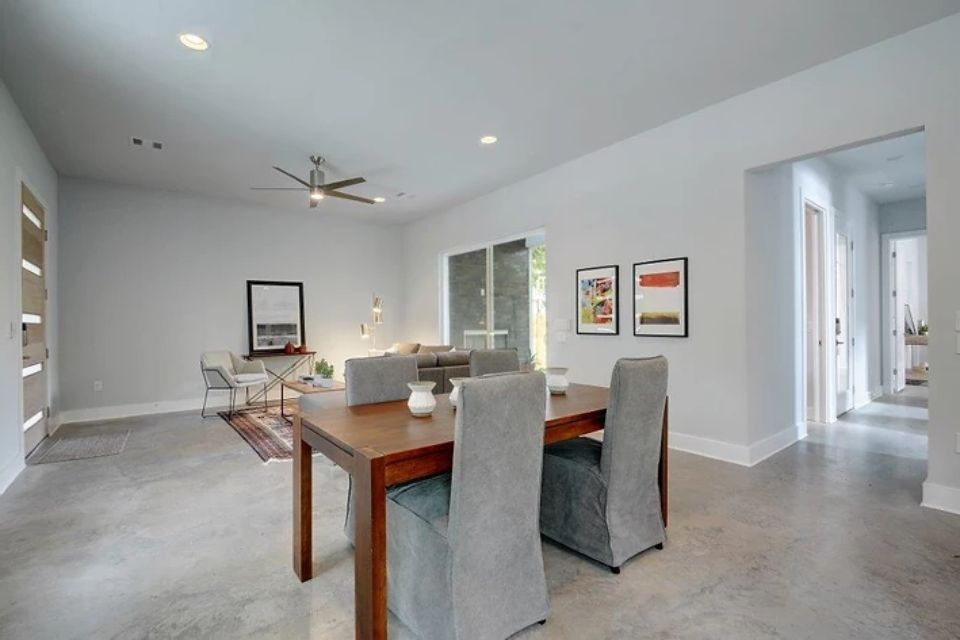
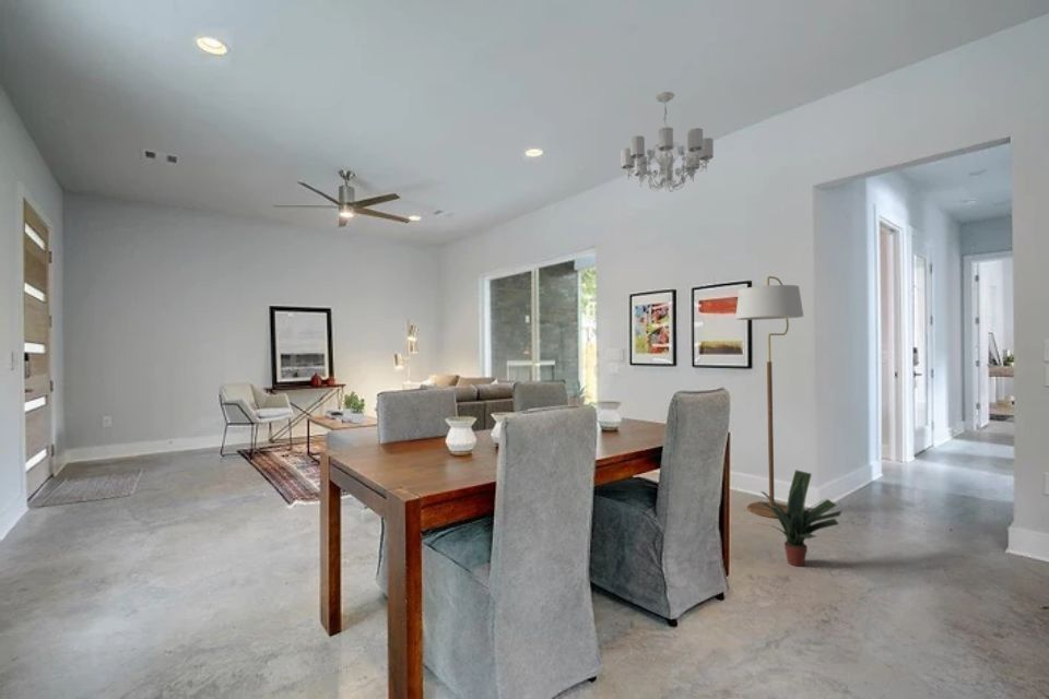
+ chandelier (665, 143)
+ floor lamp (771, 392)
+ potted plant (798, 520)
